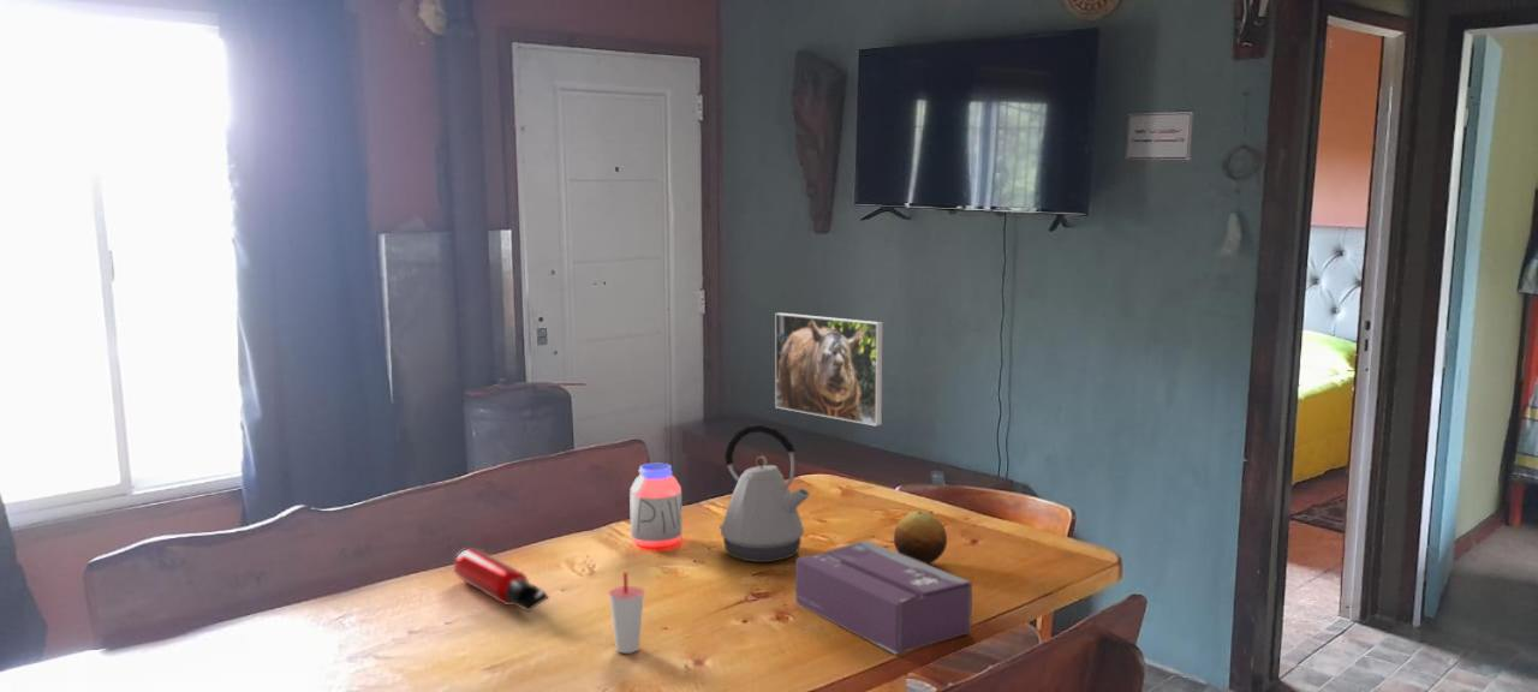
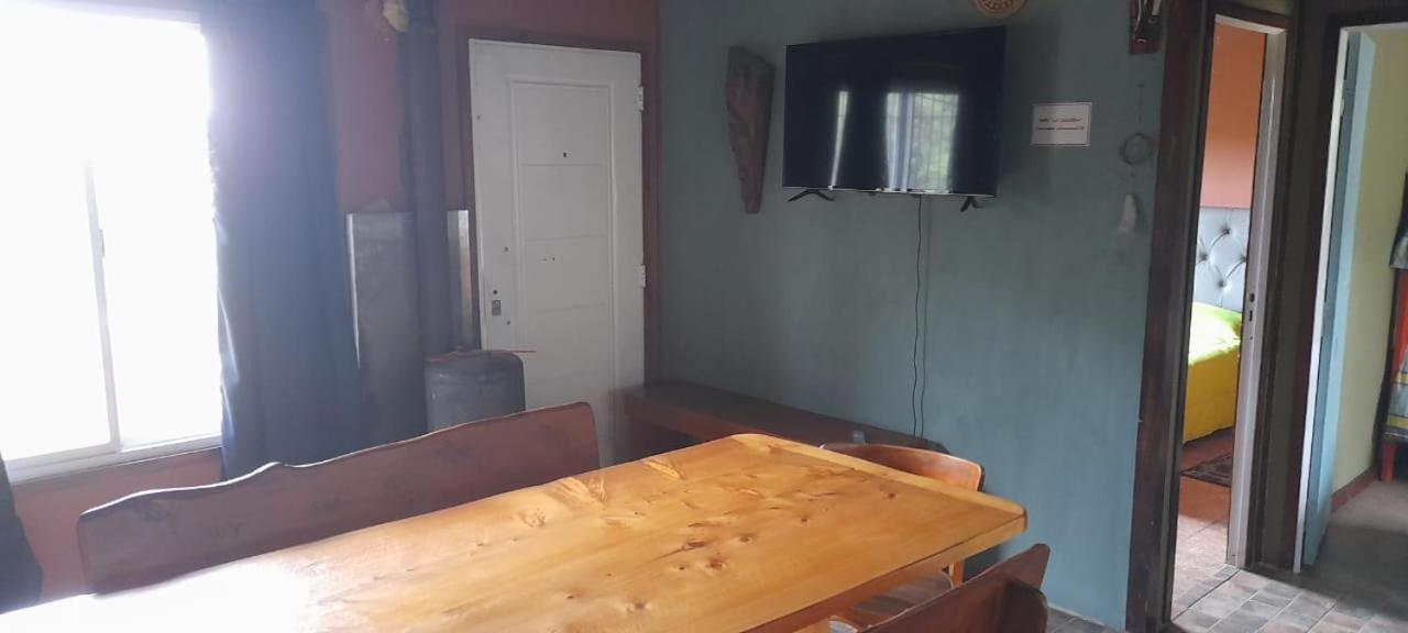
- jar (656, 503)
- fruit (919, 537)
- cup (626, 610)
- kettle (764, 489)
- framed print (825, 366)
- tissue box (880, 592)
- water bottle (497, 581)
